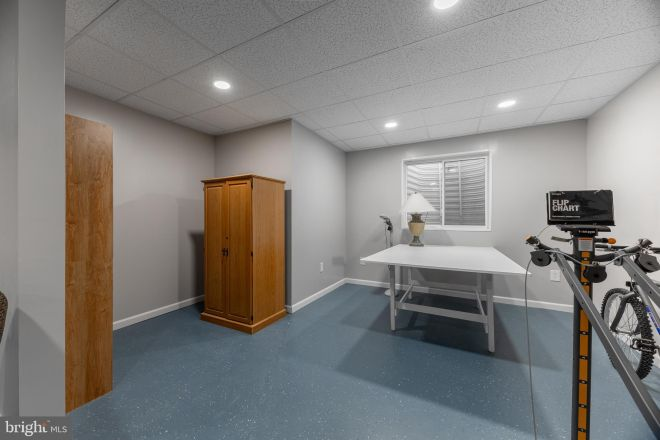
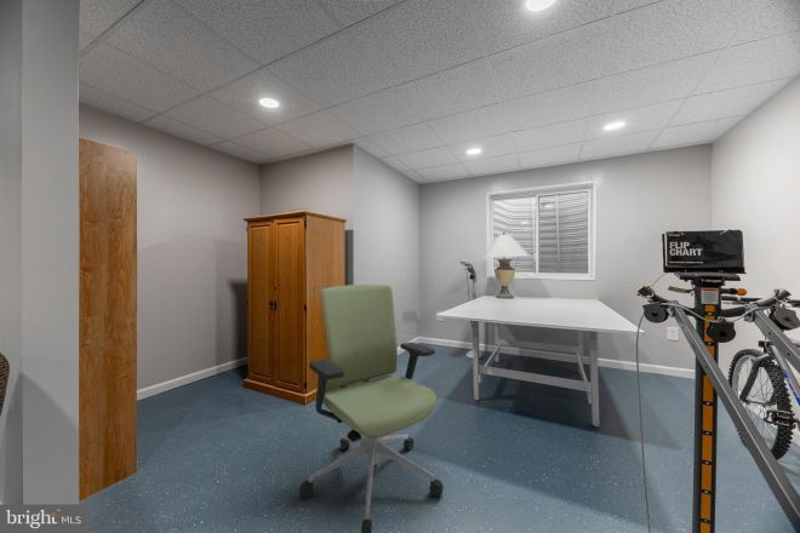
+ office chair (370, 382)
